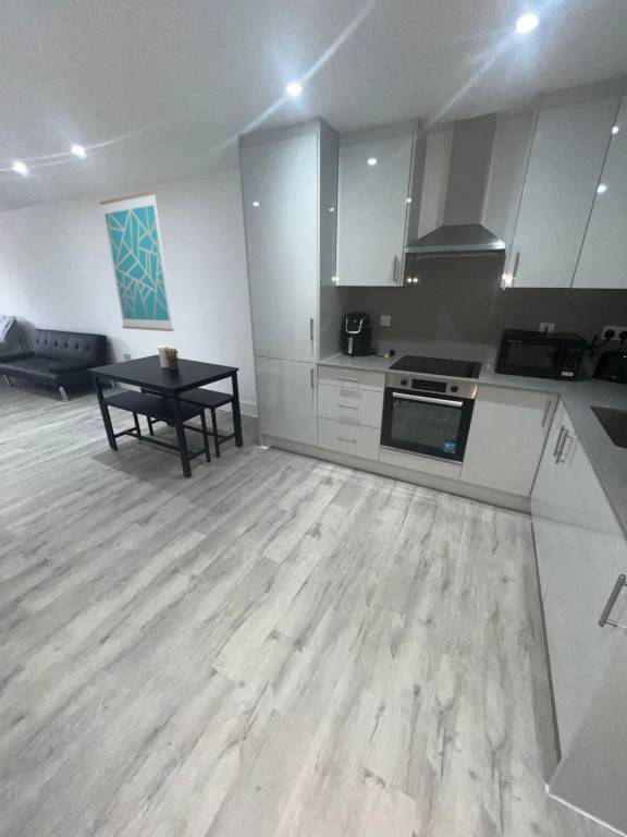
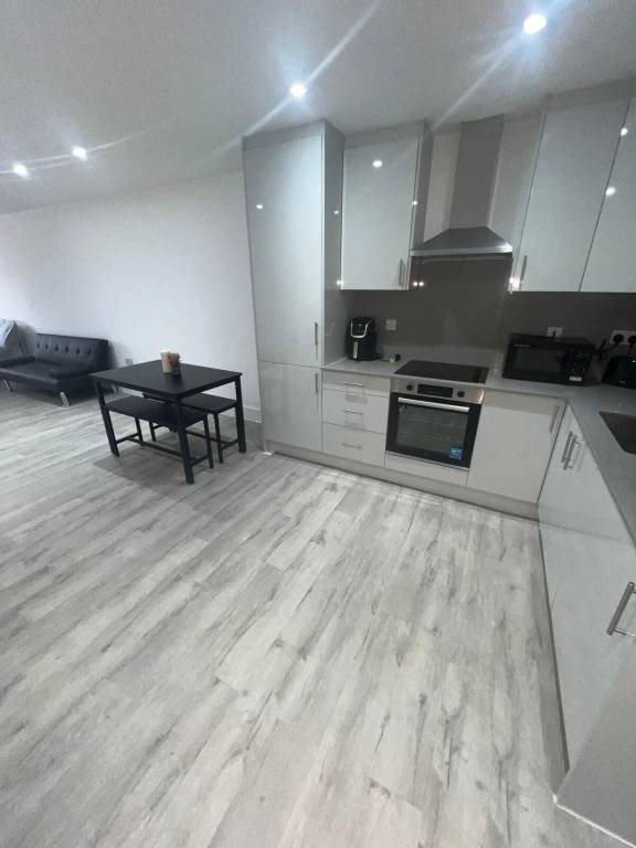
- wall art (137, 267)
